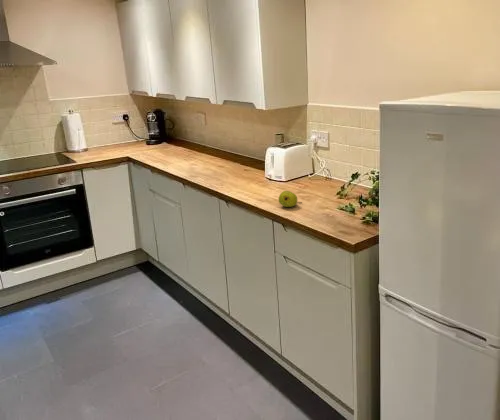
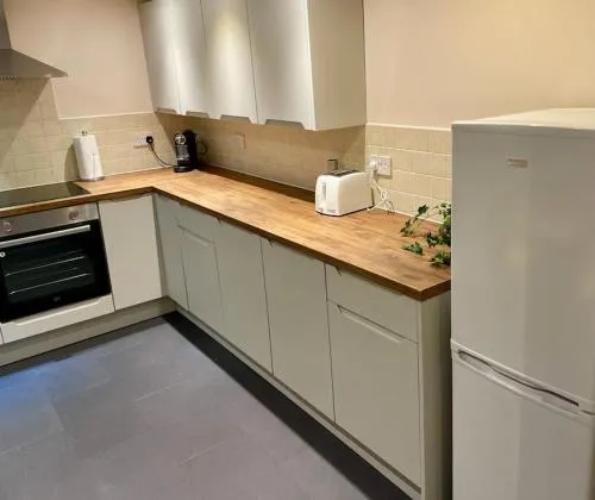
- fruit (290, 198)
